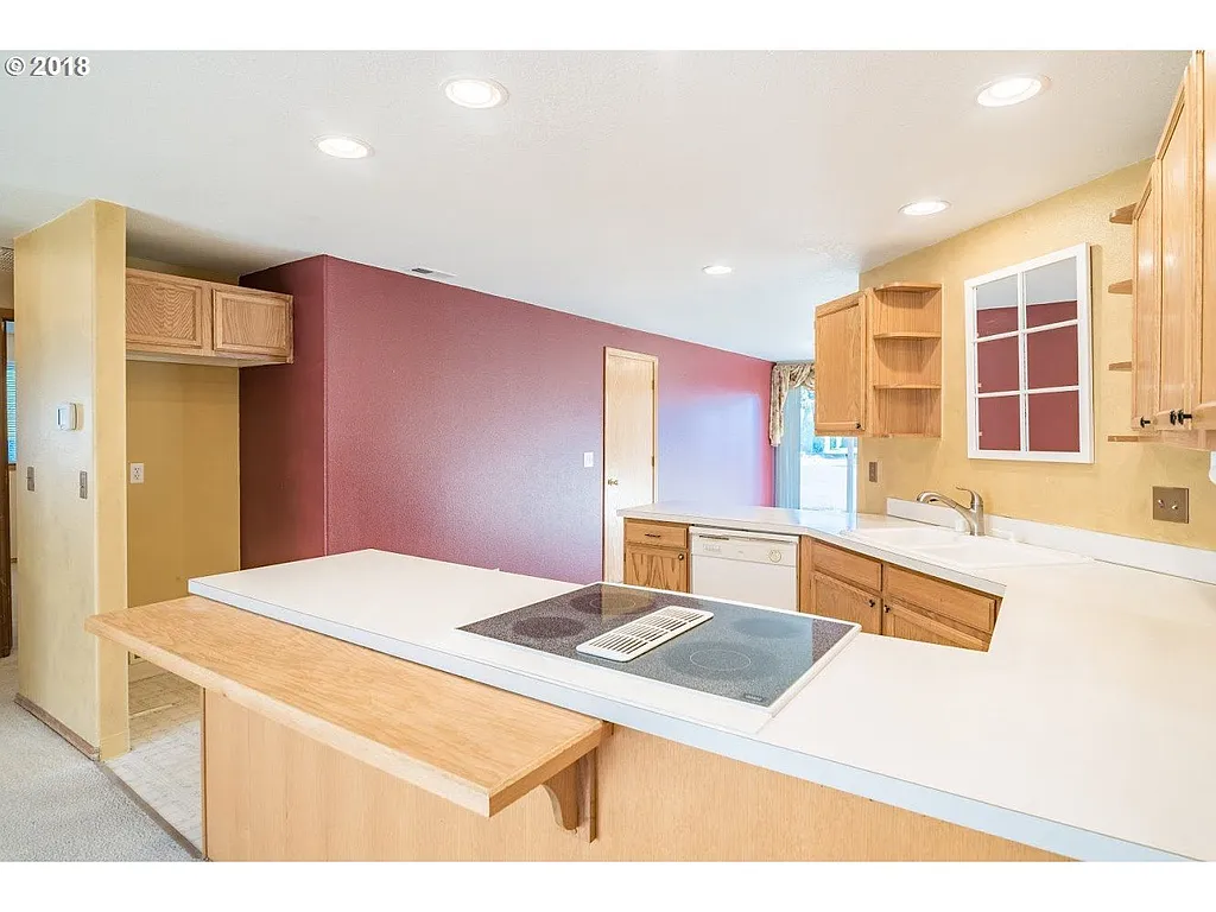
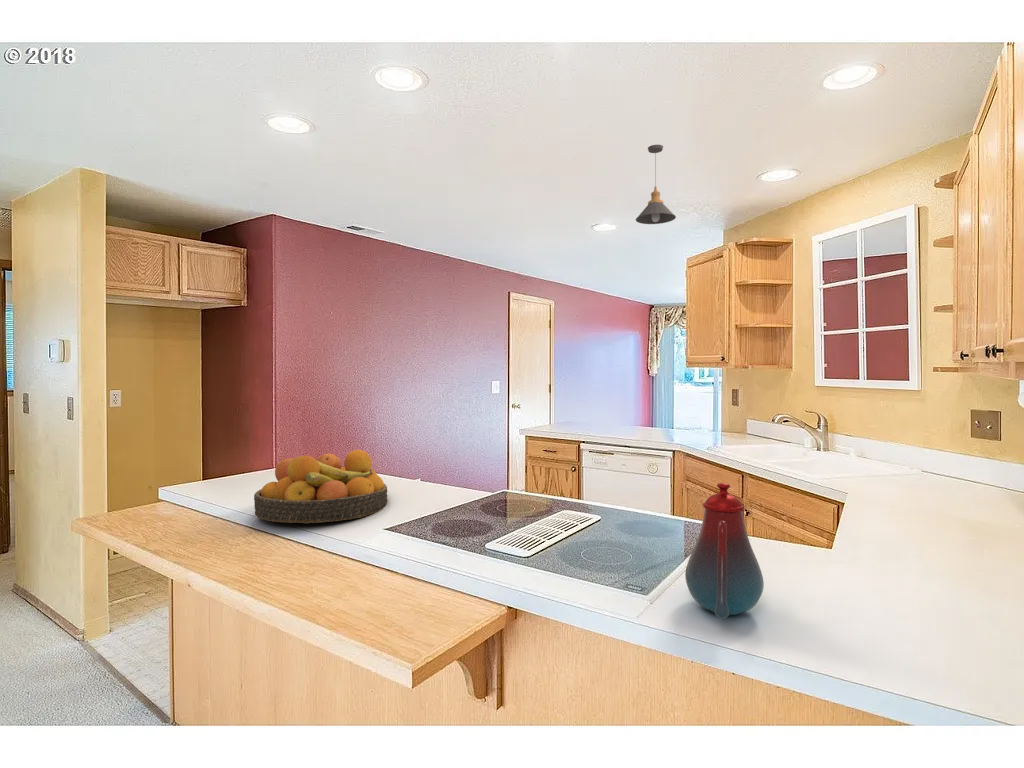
+ teakettle (723, 547)
+ fruit bowl (323, 480)
+ pendant light (655, 184)
